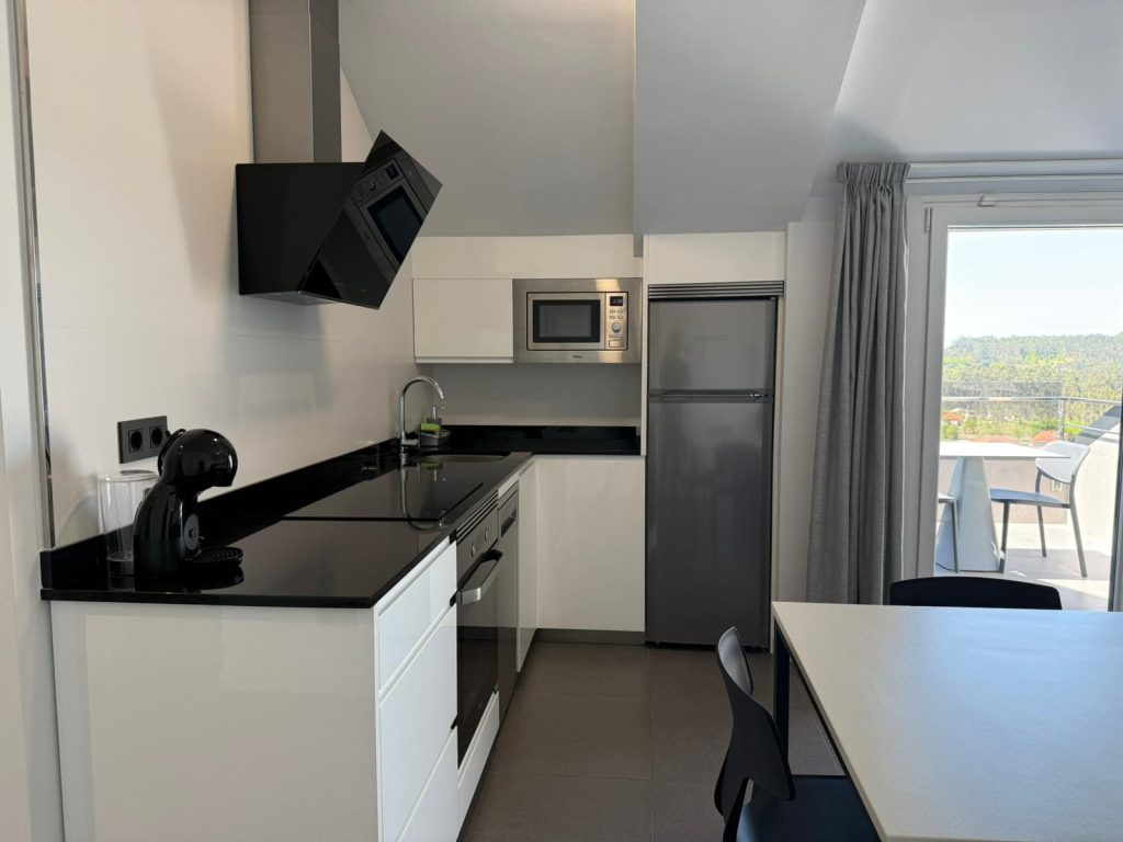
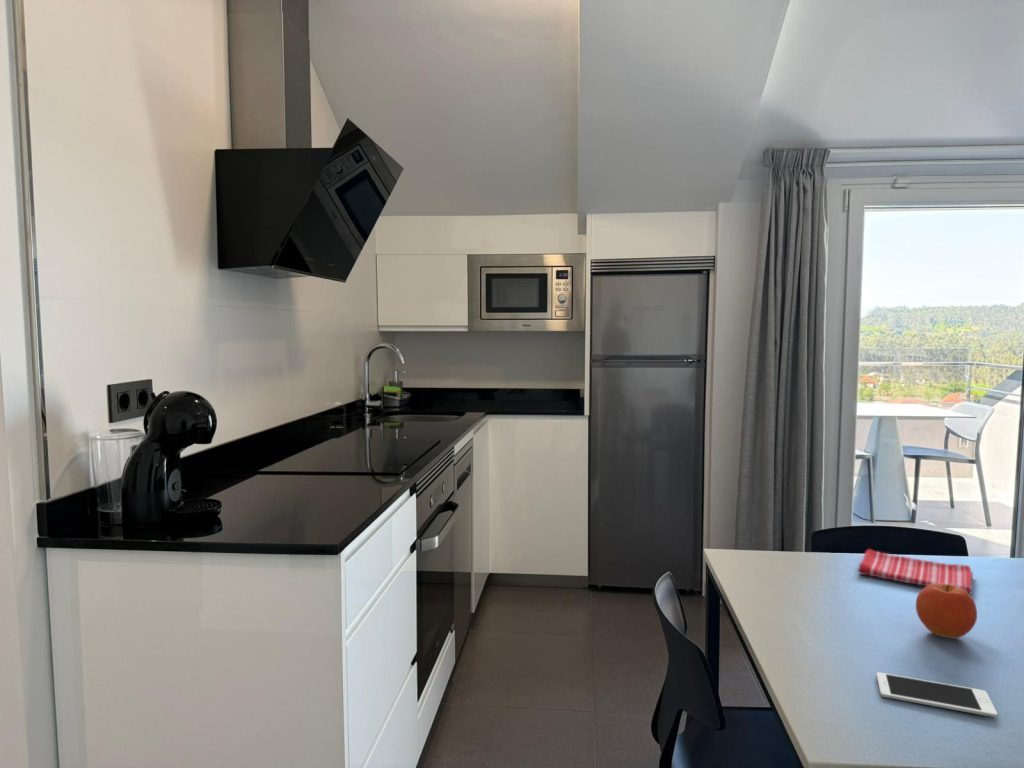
+ fruit (945, 610)
+ cell phone (933, 693)
+ dish towel (914, 570)
